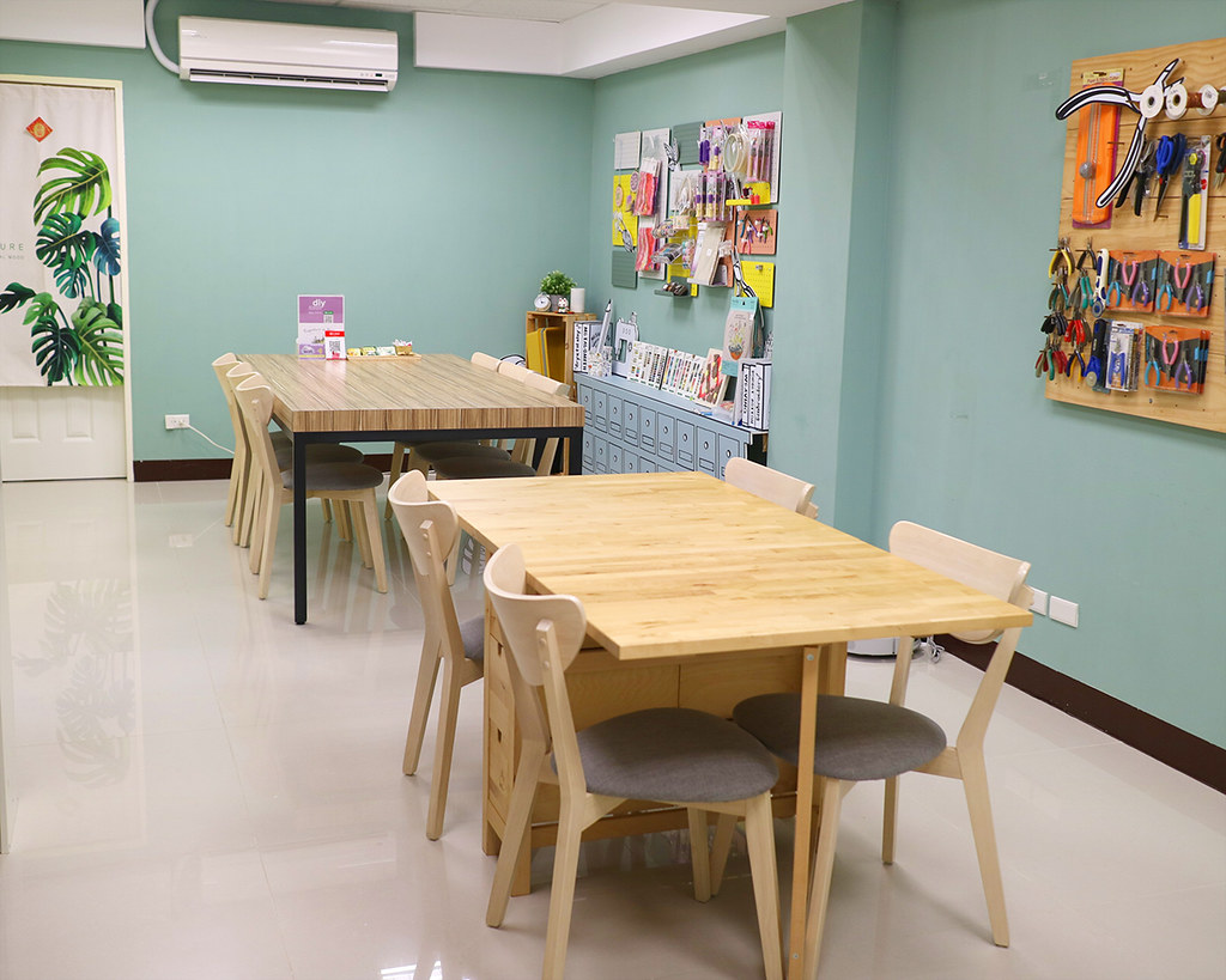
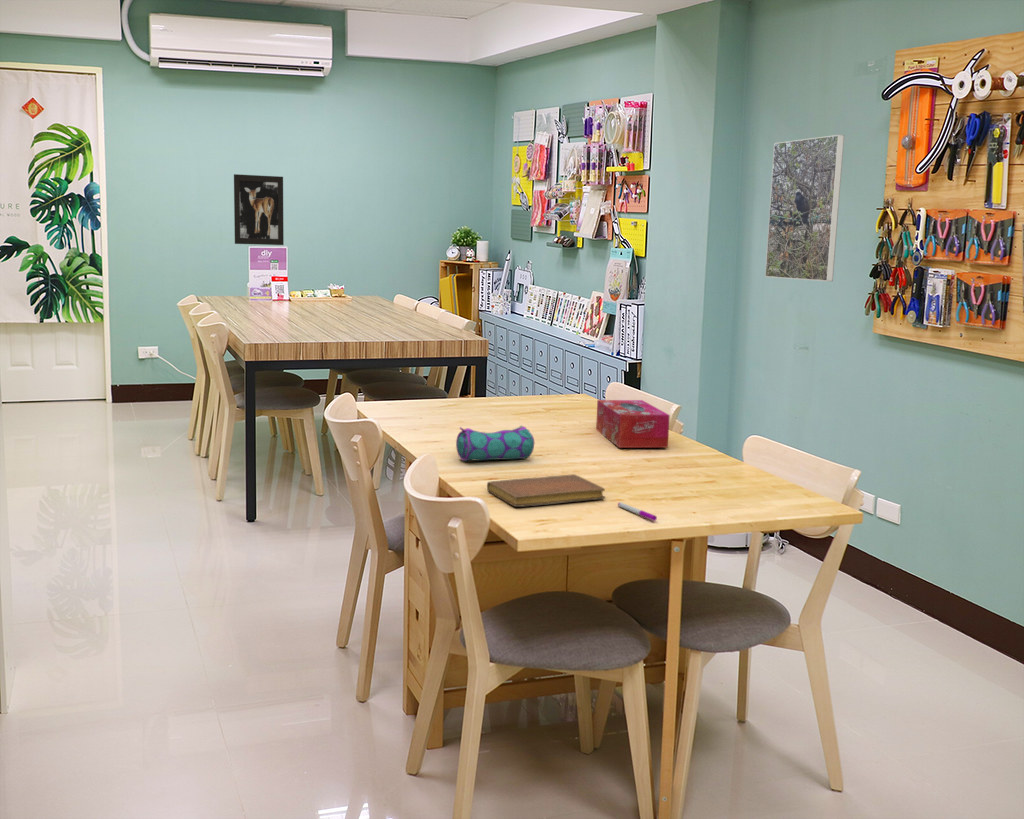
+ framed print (802, 209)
+ pencil case (494, 443)
+ wall art (259, 210)
+ tissue box (631, 422)
+ notebook (545, 489)
+ pen (636, 511)
